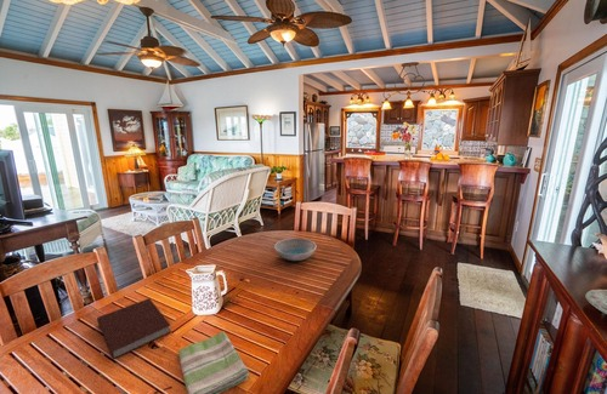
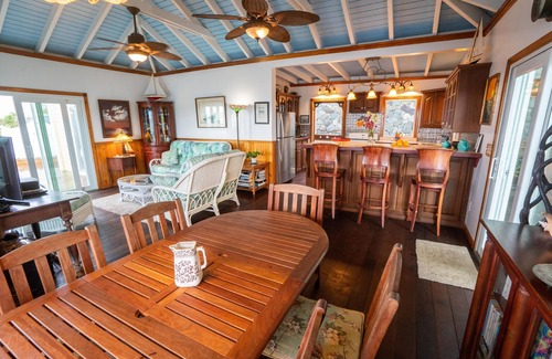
- dish towel (211, 361)
- notebook (132, 324)
- dish (295, 251)
